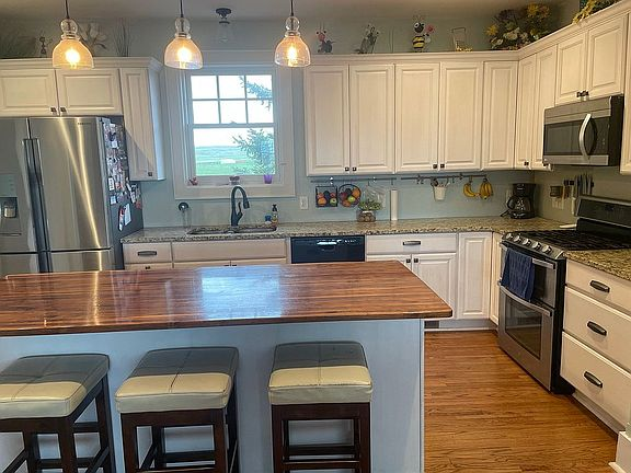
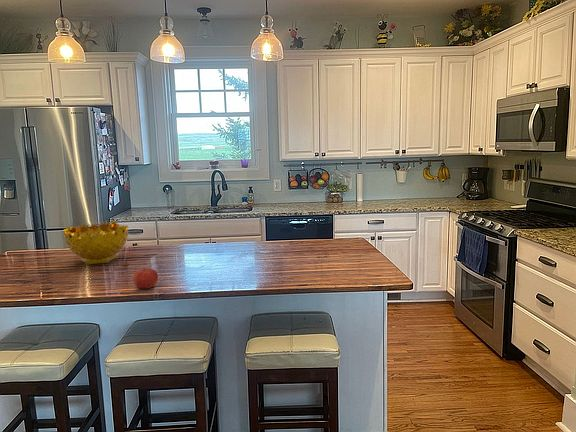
+ fruit (145, 277)
+ decorative bowl (97, 242)
